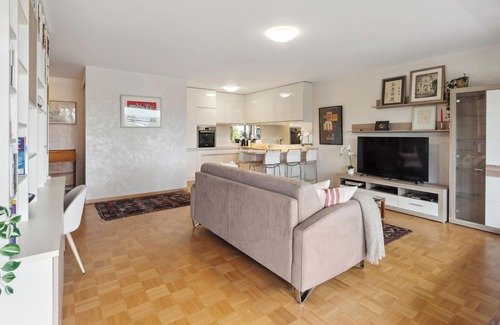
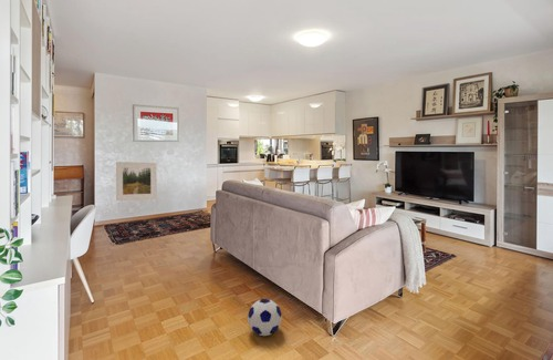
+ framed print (136, 181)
+ soccer ball (264, 317)
